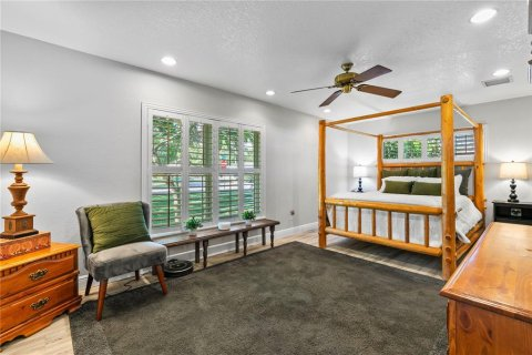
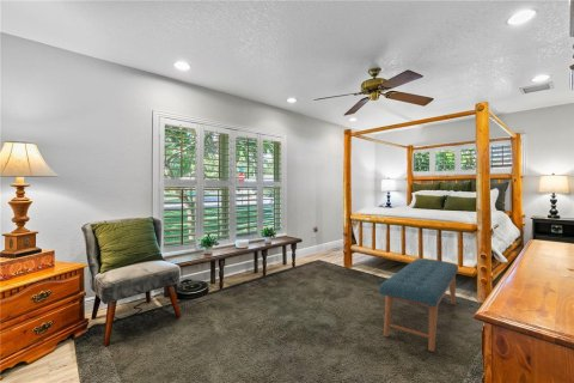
+ bench (423, 293)
